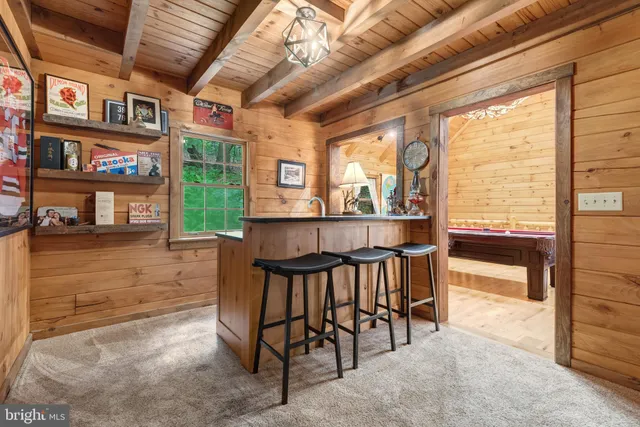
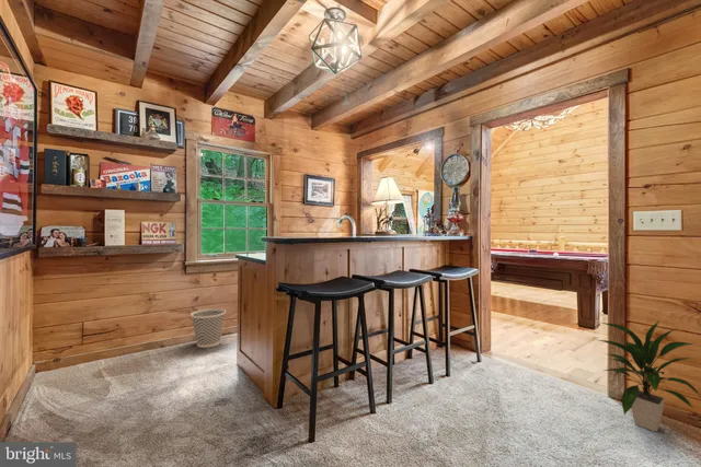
+ indoor plant (643, 372)
+ wastebasket (208, 327)
